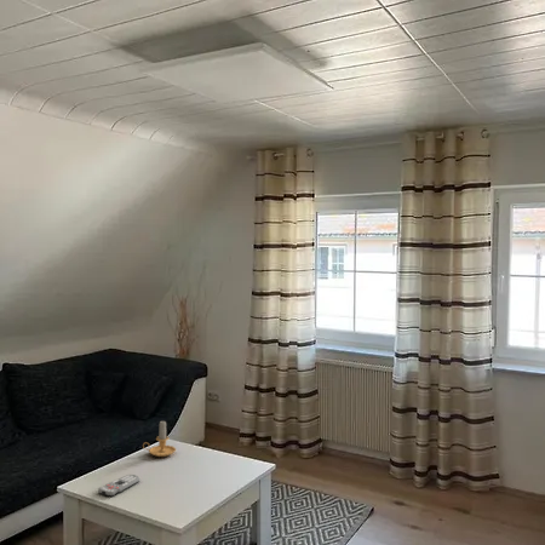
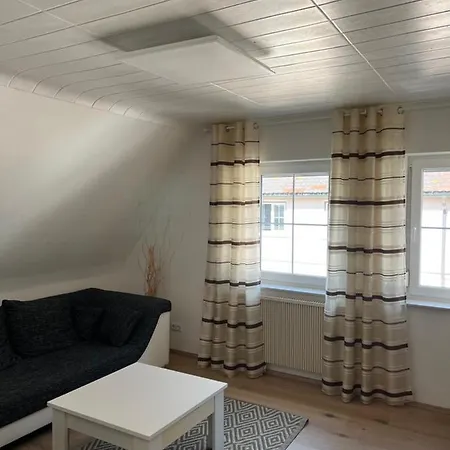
- candle (159, 436)
- remote control (120, 484)
